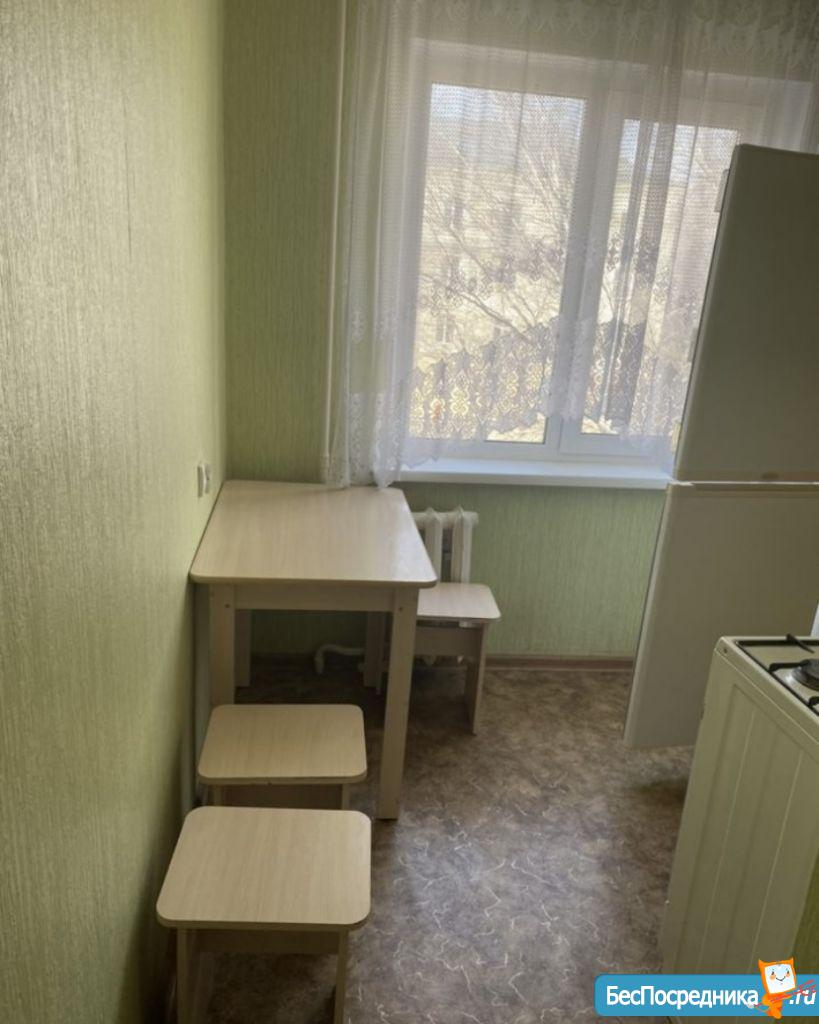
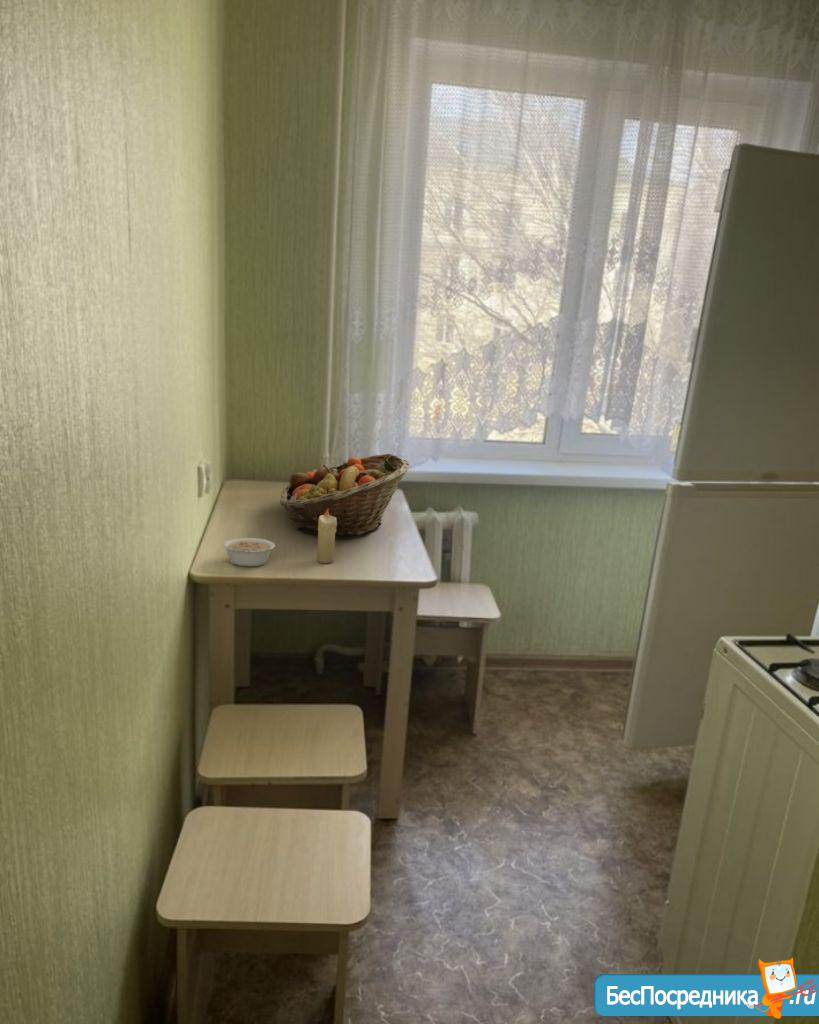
+ legume (250, 551)
+ candle (326, 534)
+ fruit basket (344, 490)
